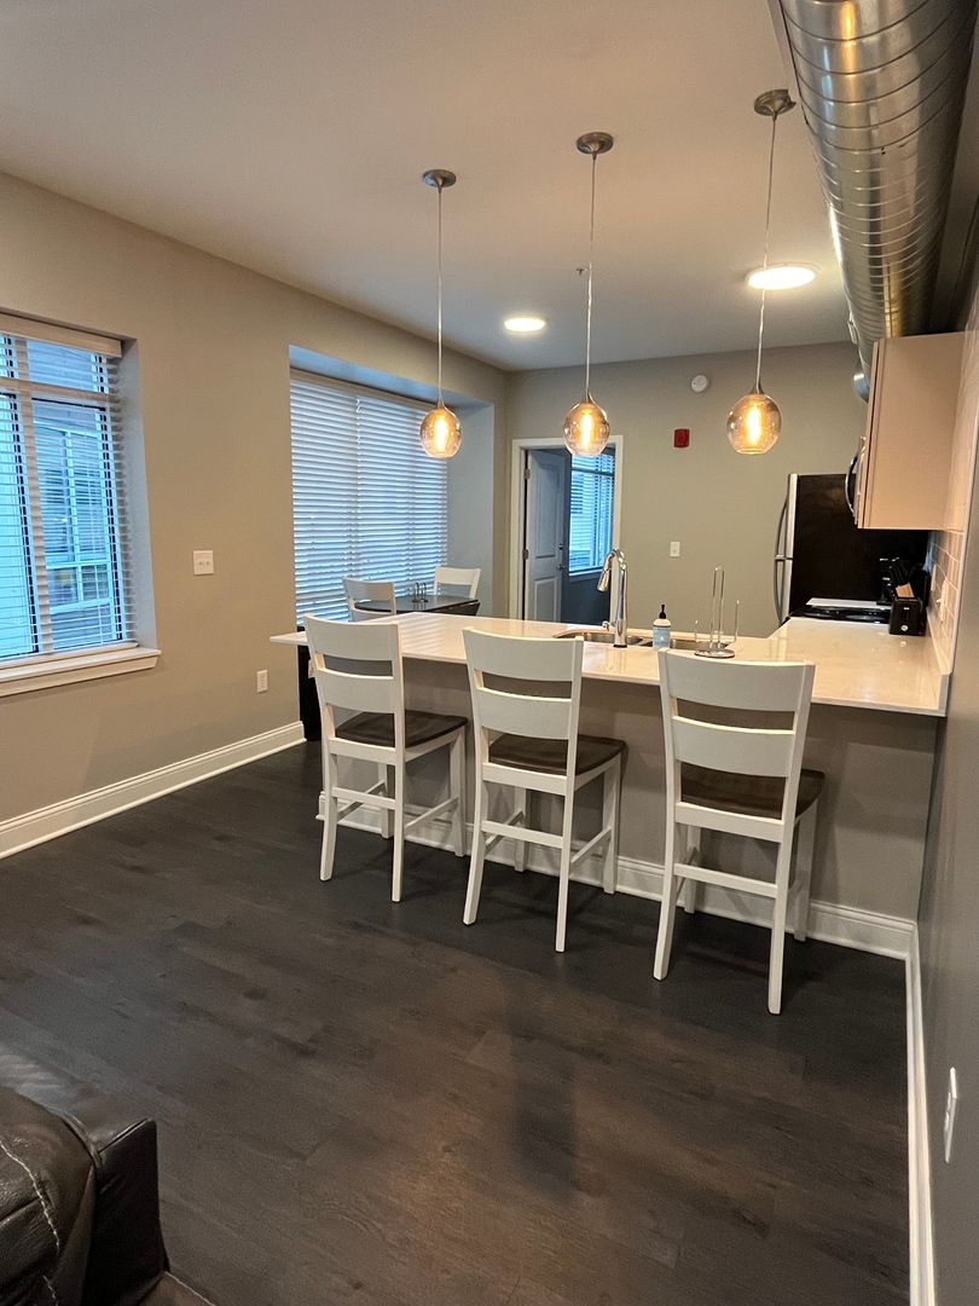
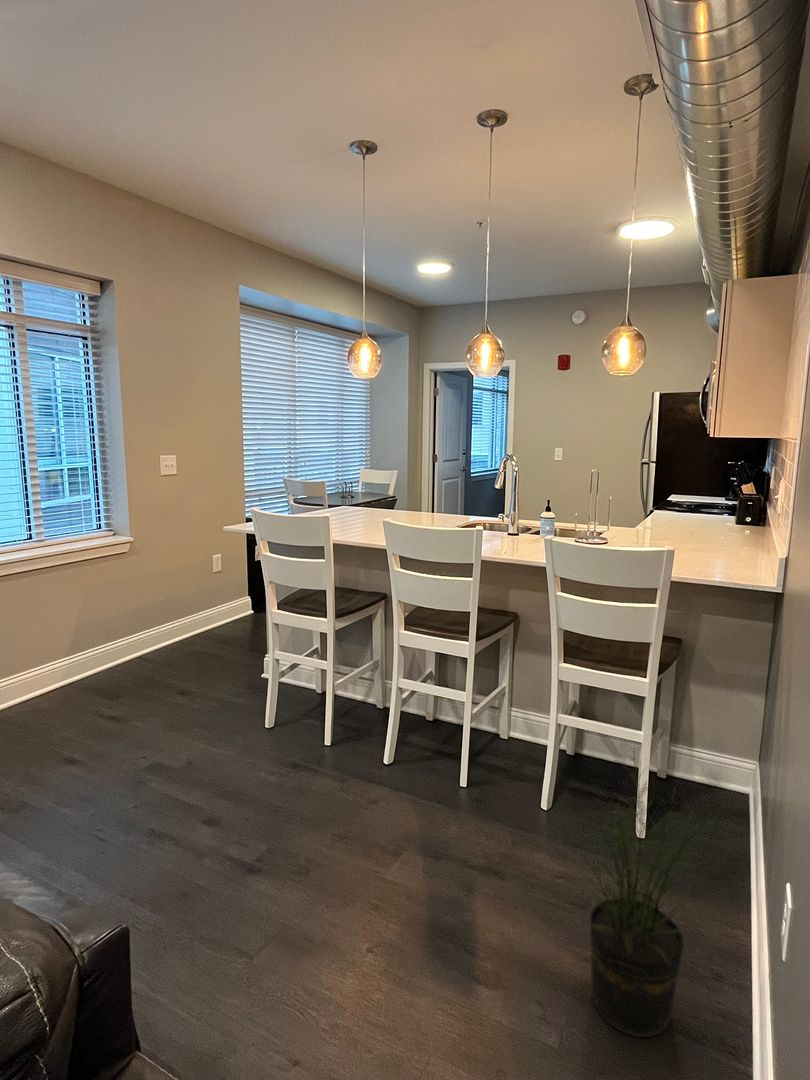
+ potted plant (647, 891)
